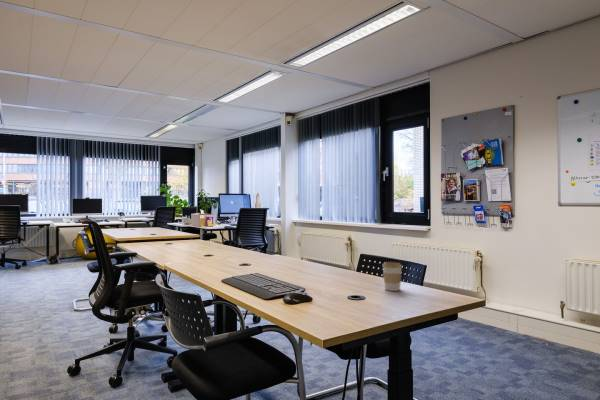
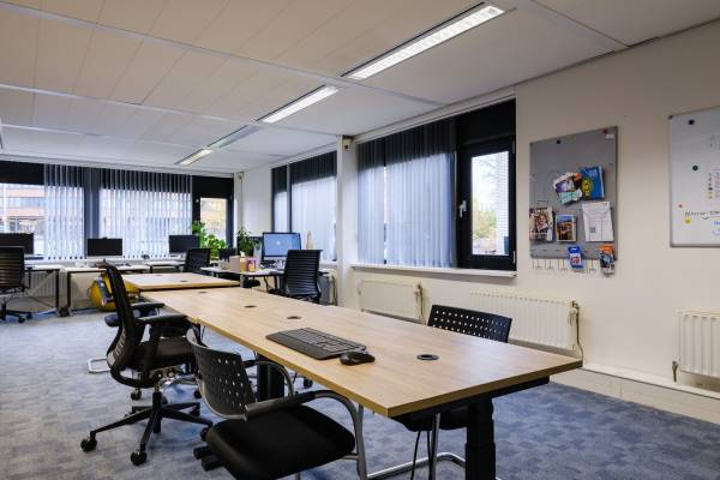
- coffee cup (392, 275)
